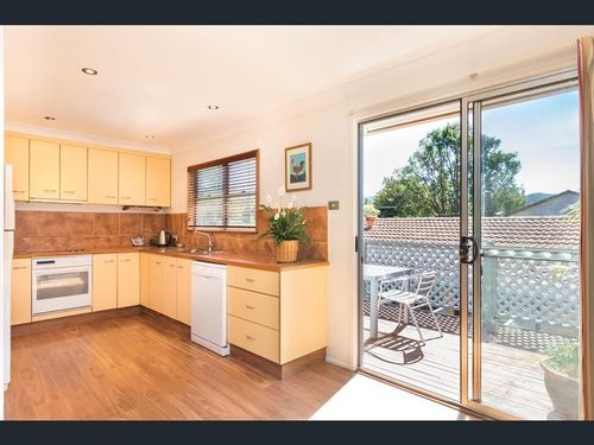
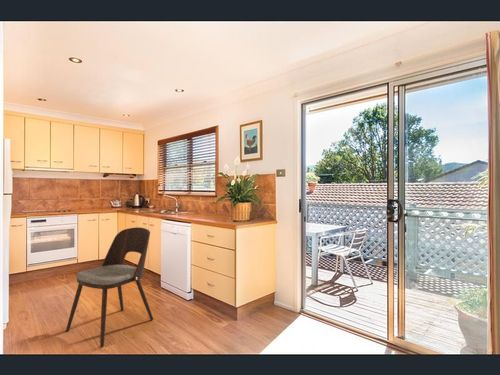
+ dining chair (114, 277)
